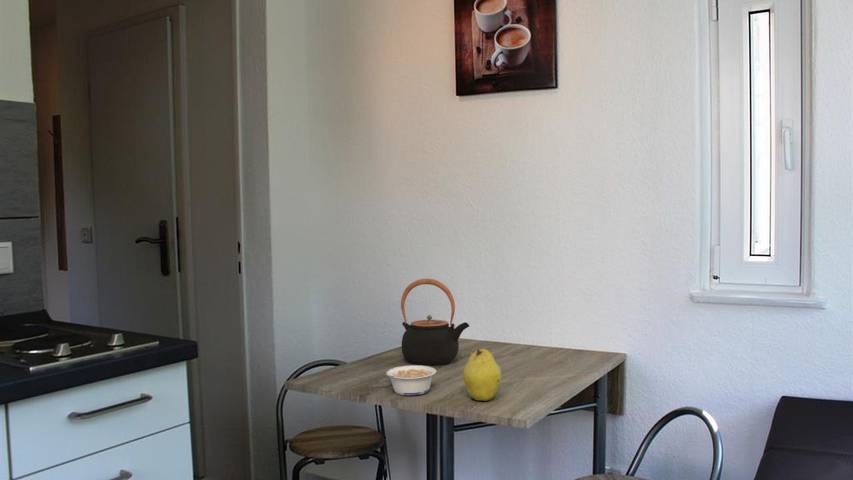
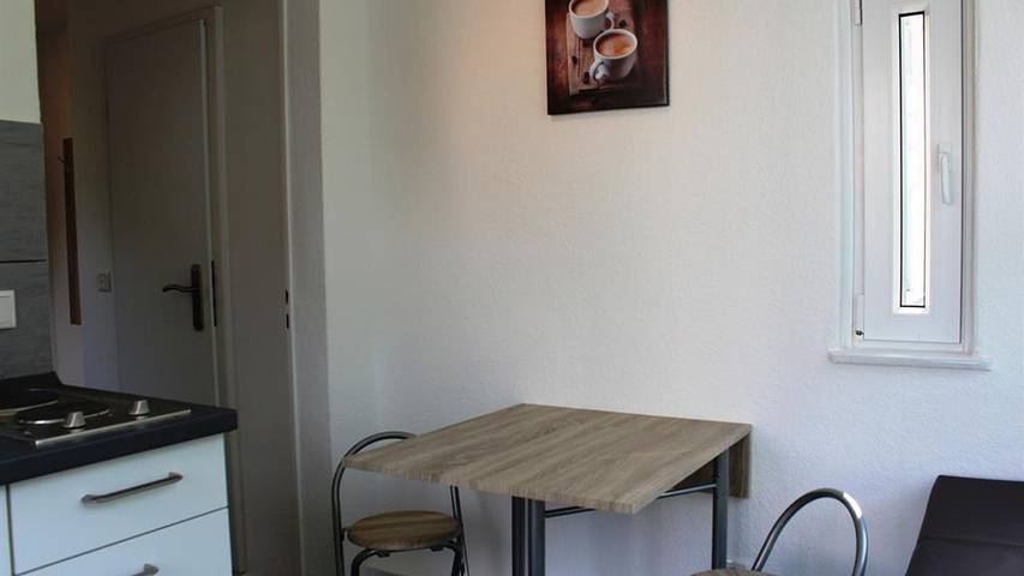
- teapot (434, 320)
- legume (411, 379)
- fruit (482, 373)
